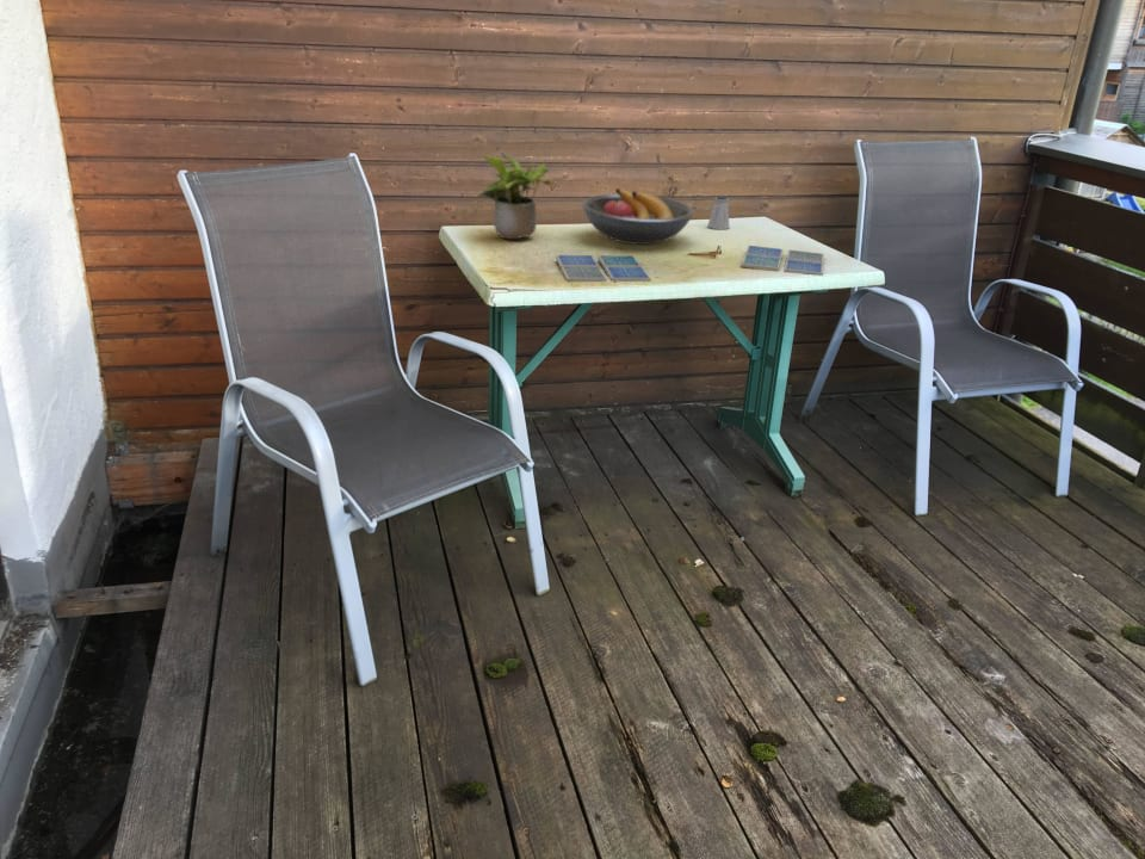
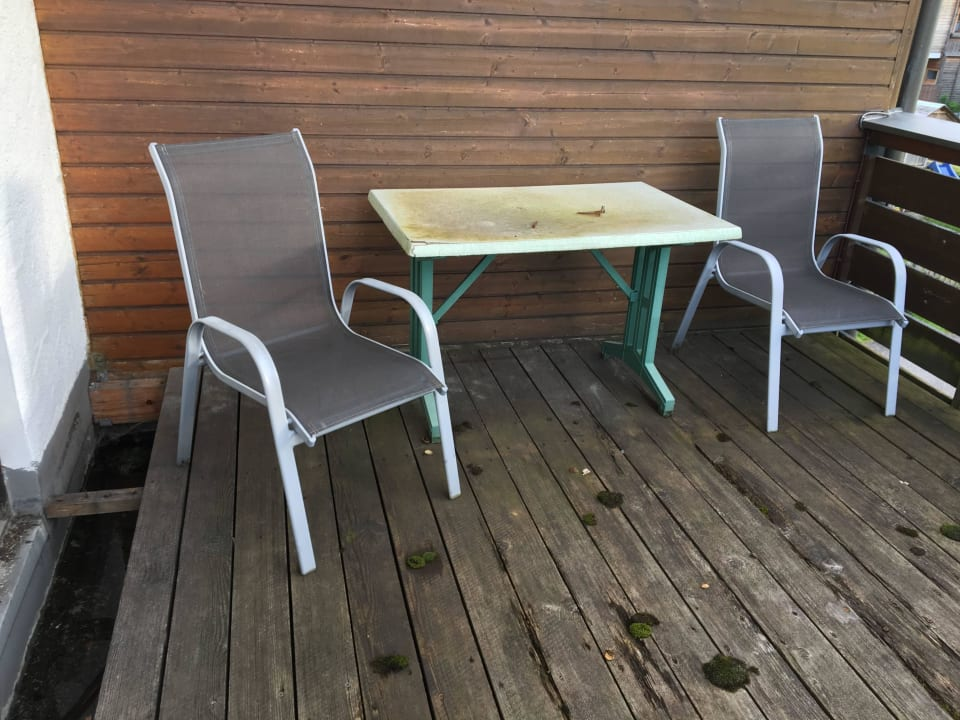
- saltshaker (719, 211)
- potted plant (512, 194)
- fruit bowl (636, 218)
- drink coaster (600, 268)
- drink coaster (786, 260)
